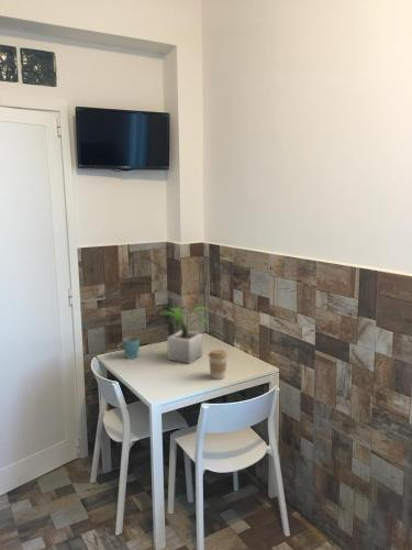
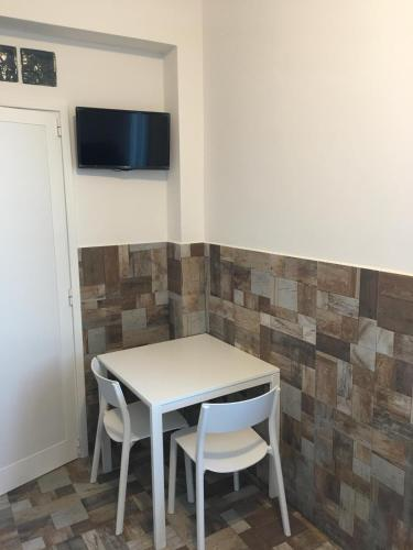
- mug (129, 348)
- potted plant (181, 333)
- coffee cup (218, 363)
